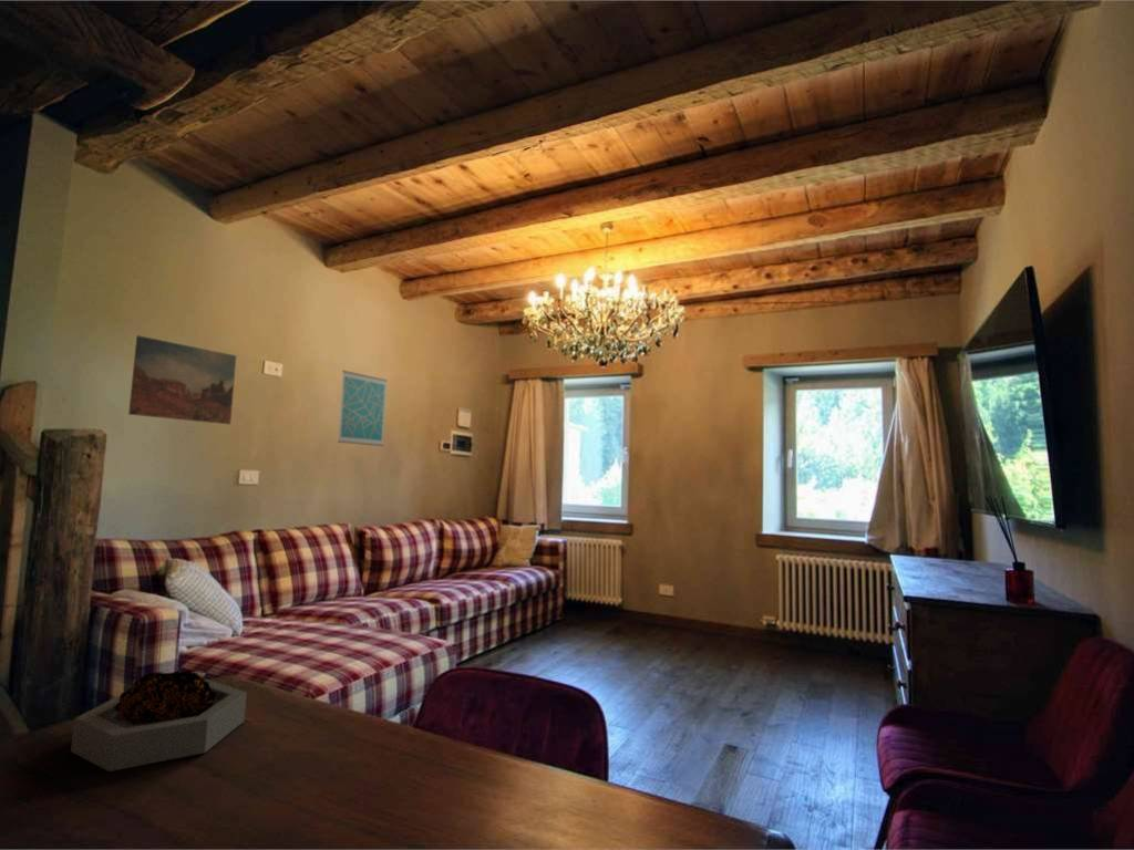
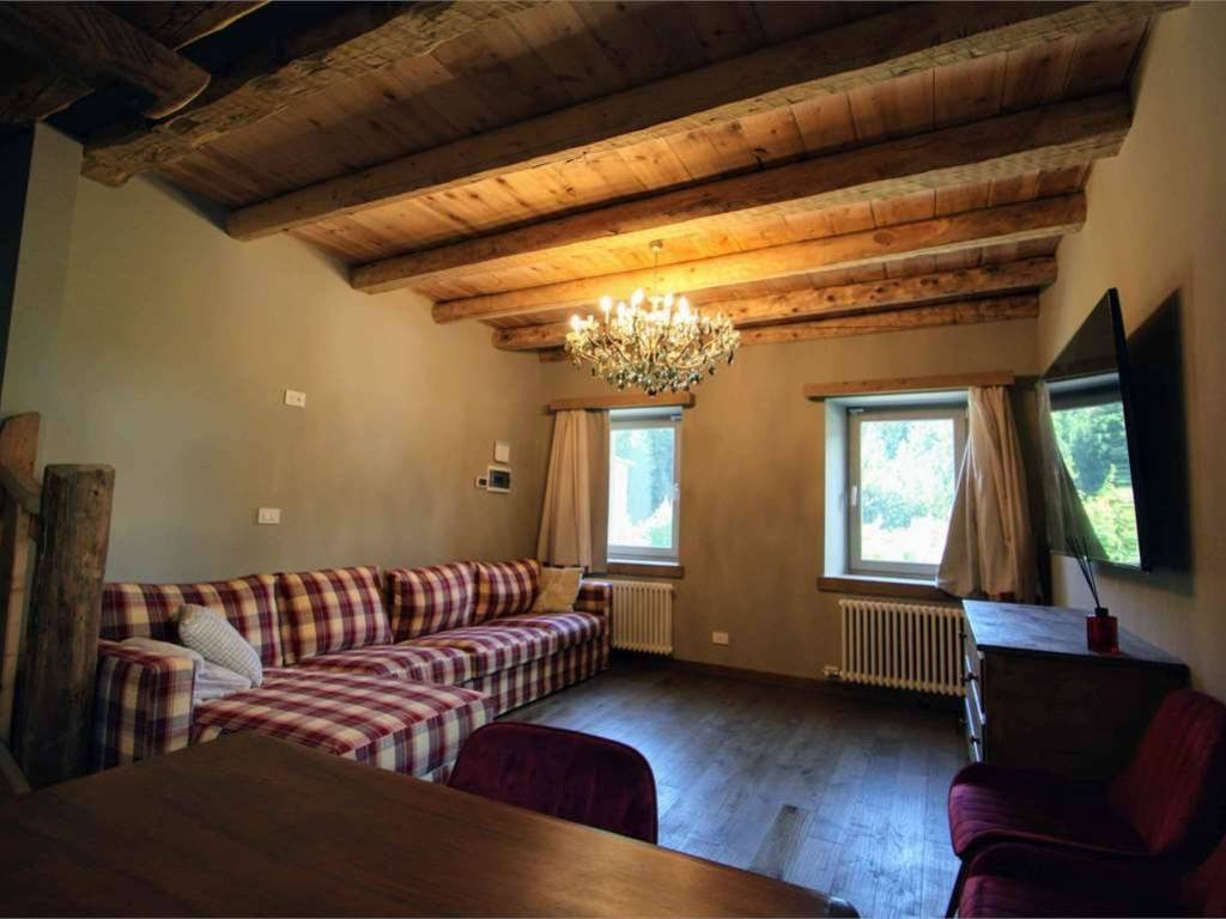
- wall art (186, 382)
- decorative bowl (166, 701)
- wall art (363, 410)
